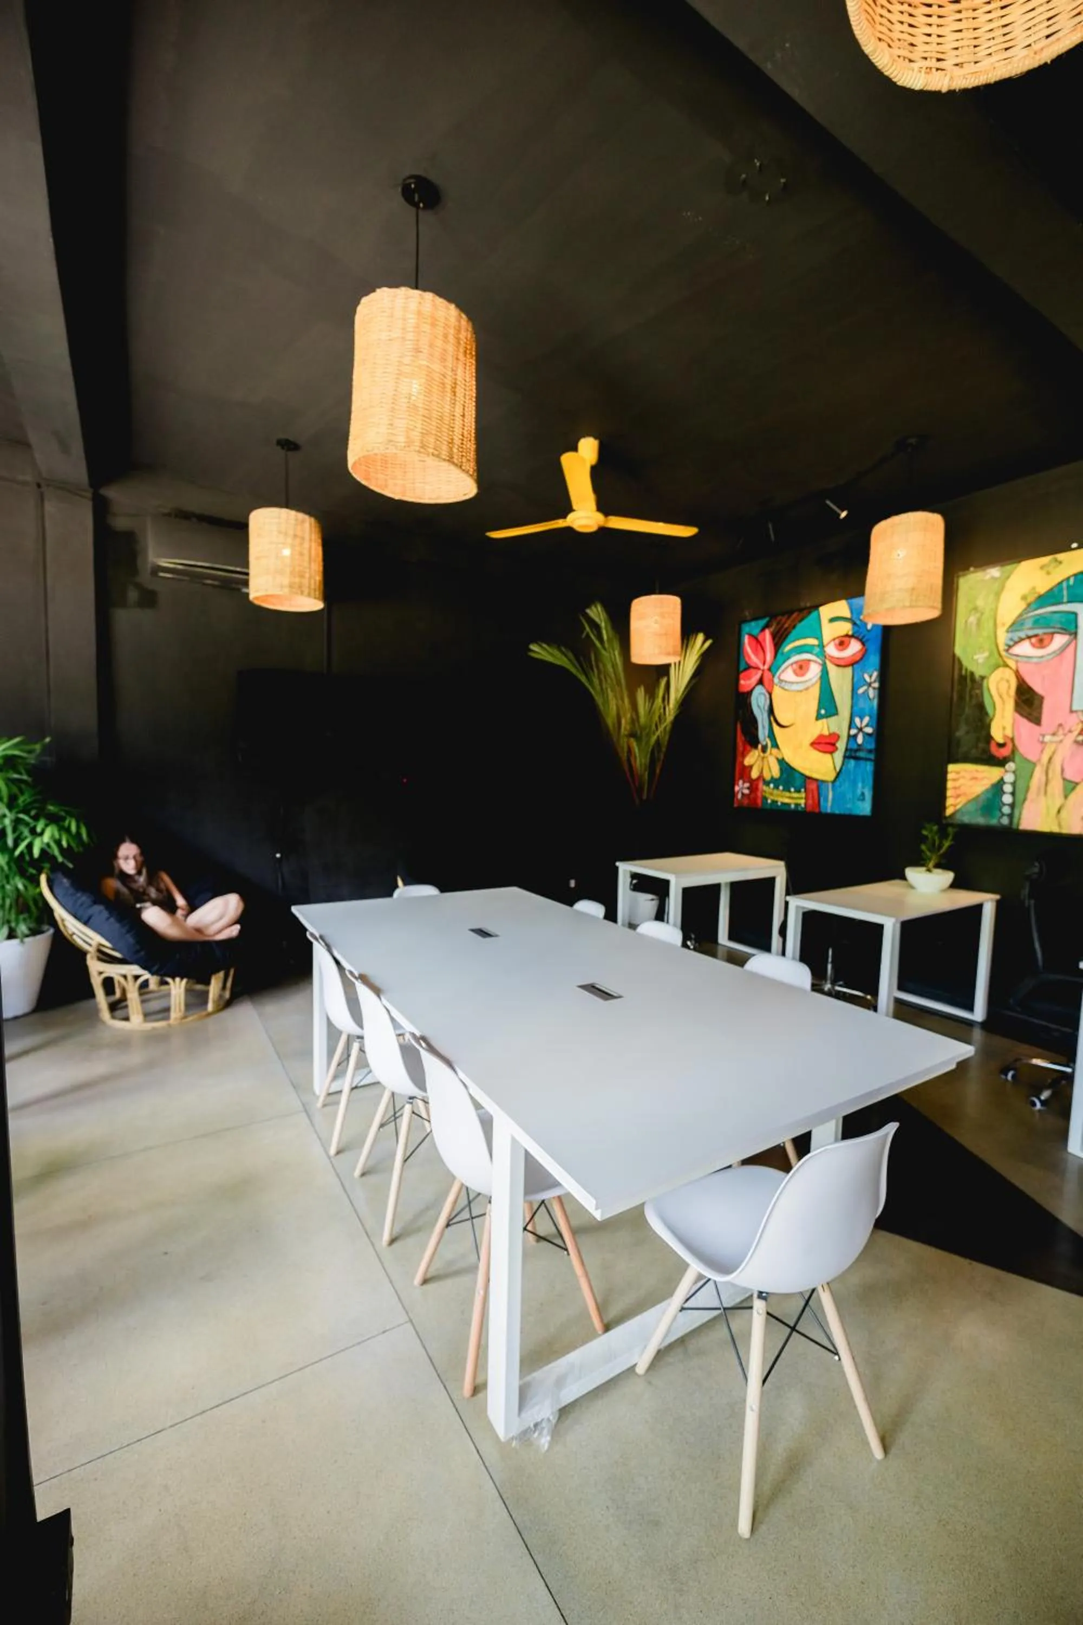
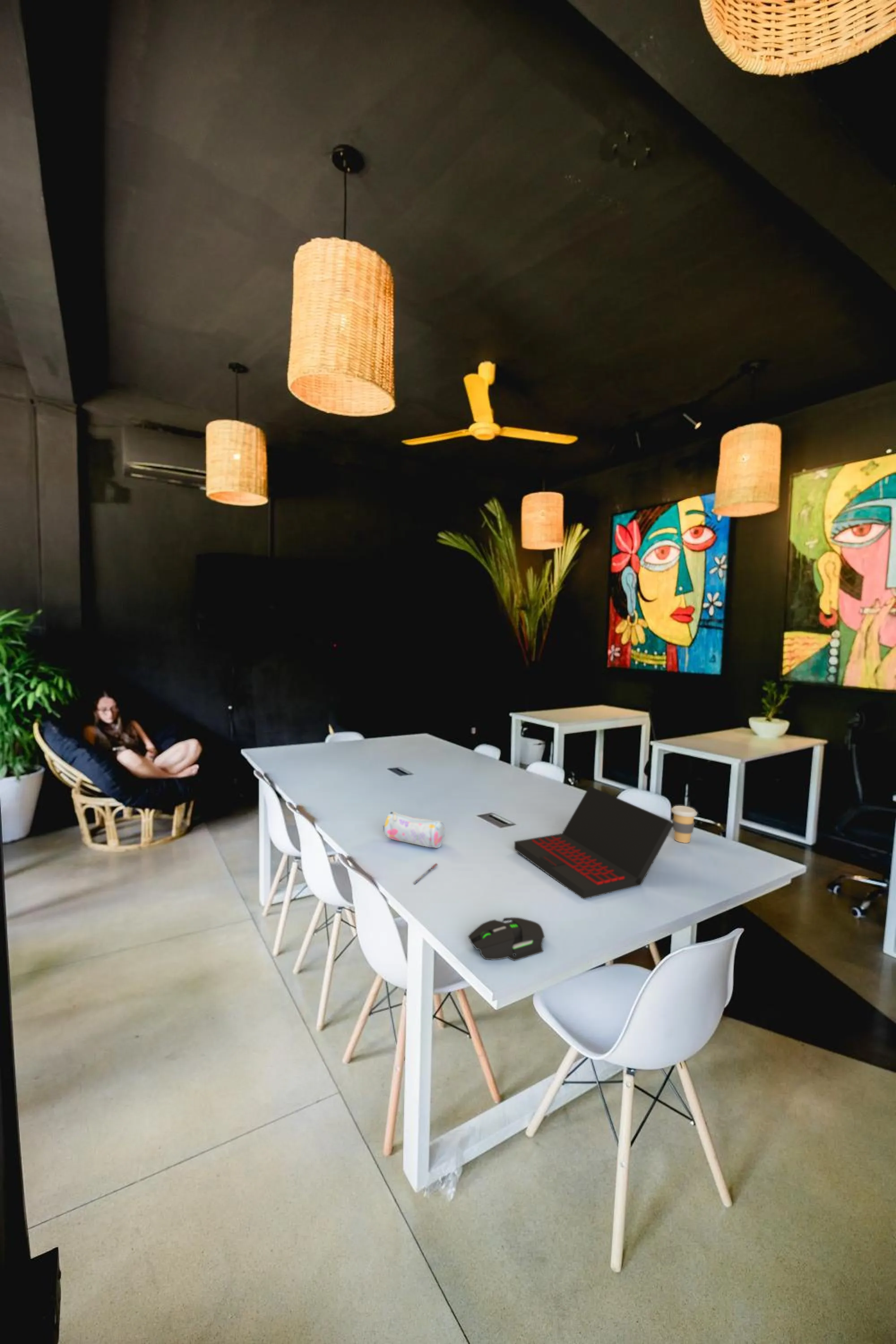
+ pen (426, 873)
+ coffee cup (683, 824)
+ laptop (590, 835)
+ mouse (507, 935)
+ pencil case (414, 829)
